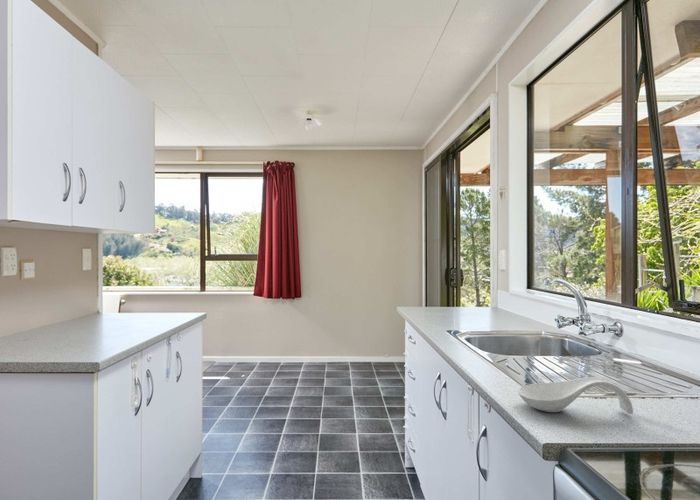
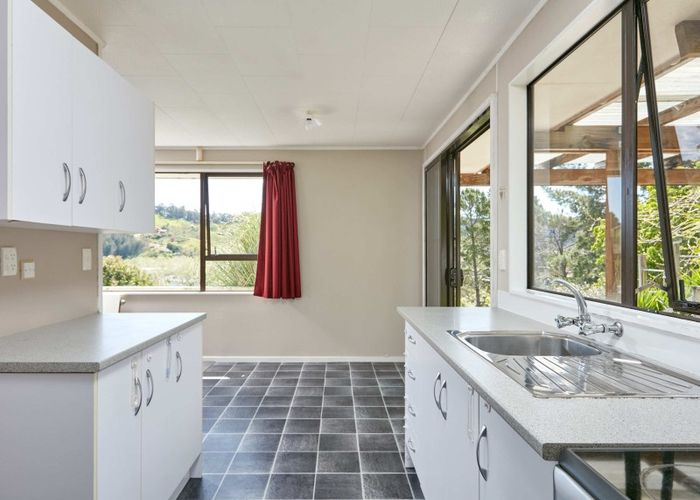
- spoon rest (572, 393)
